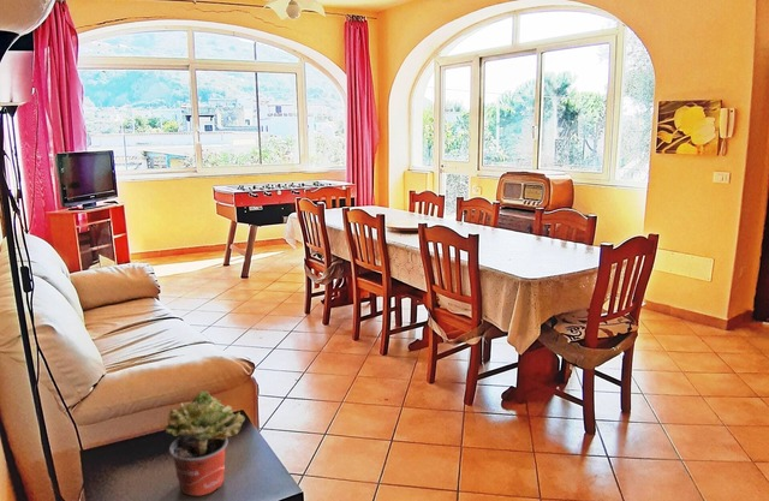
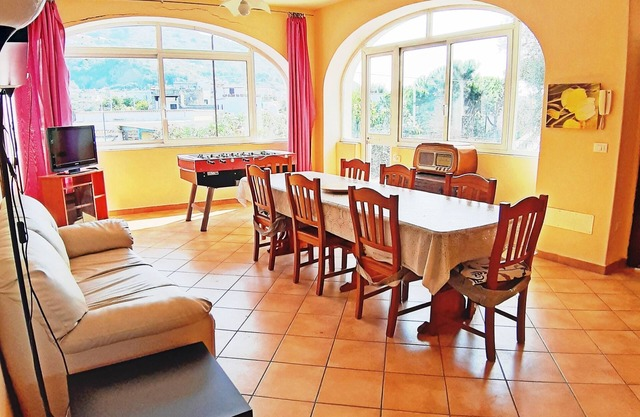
- potted plant (205, 437)
